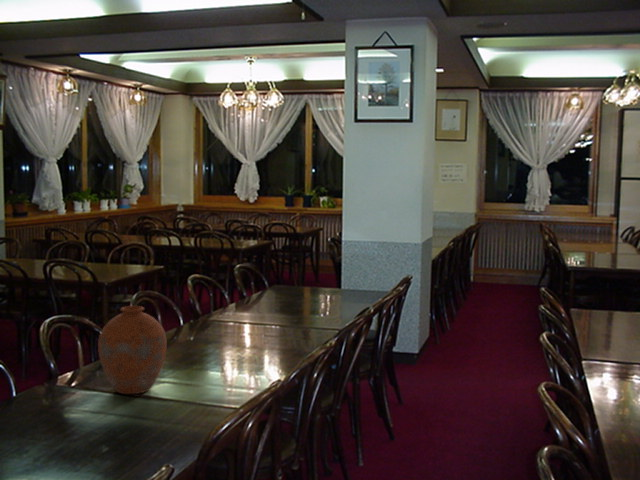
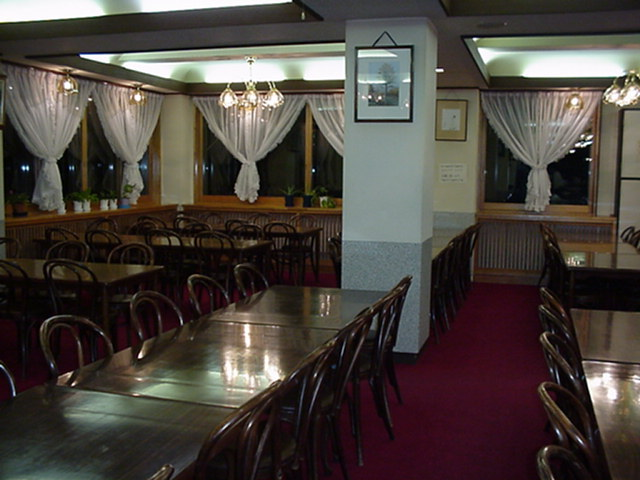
- vase (132, 349)
